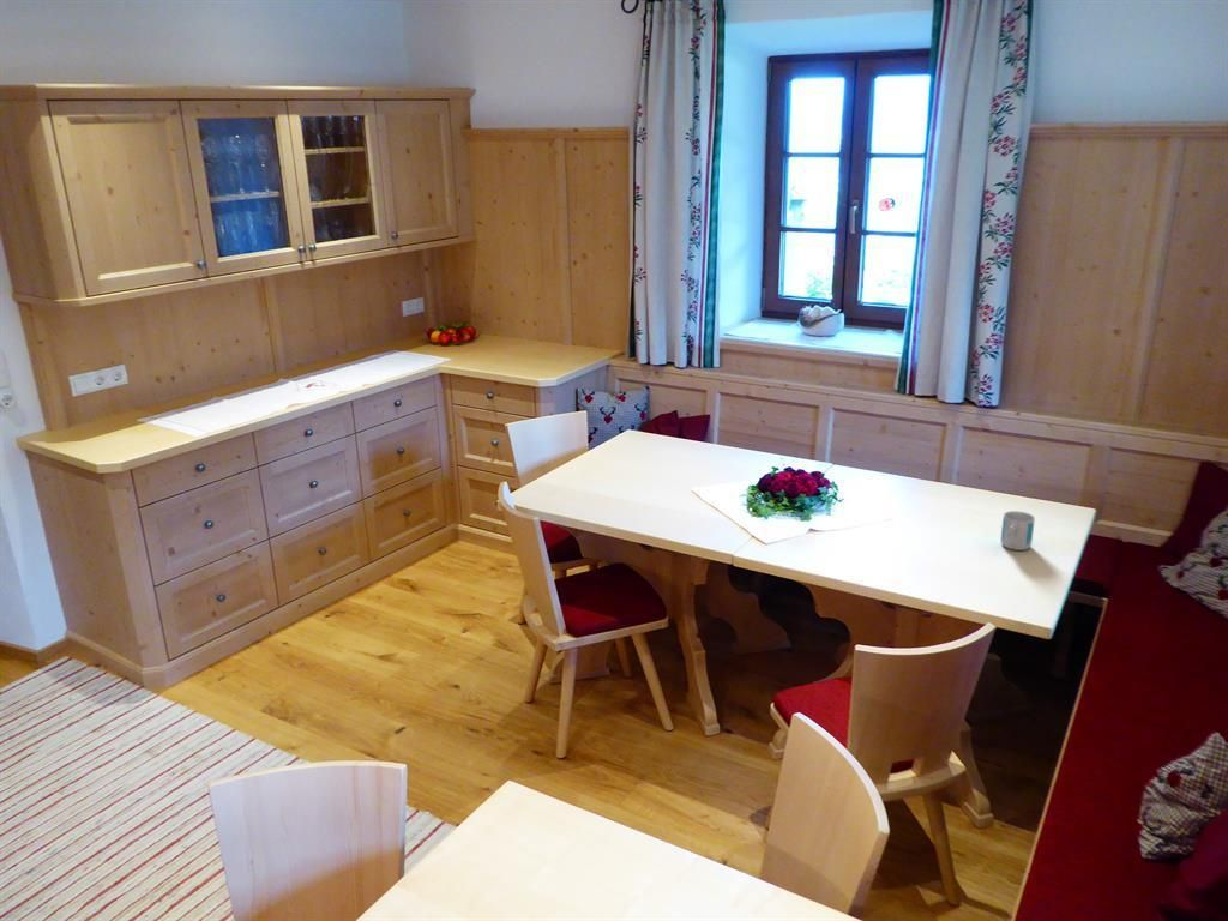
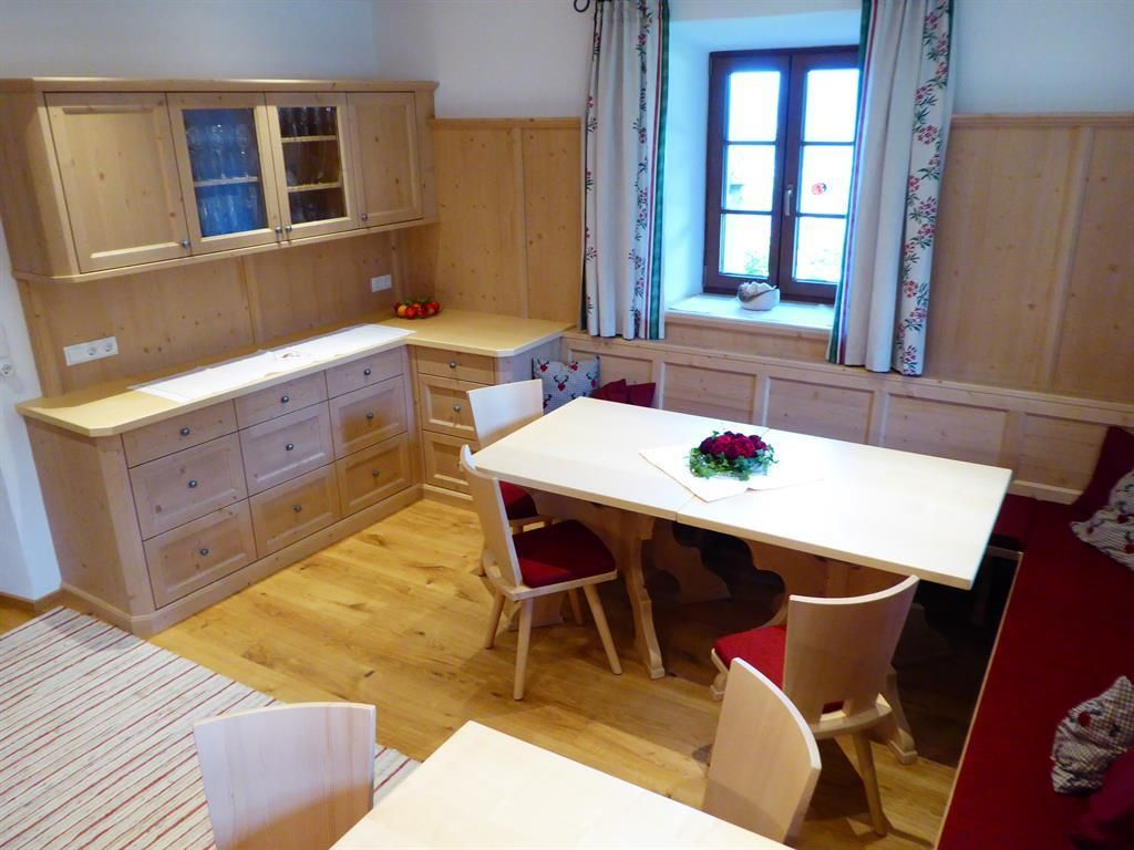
- mug (1016, 532)
